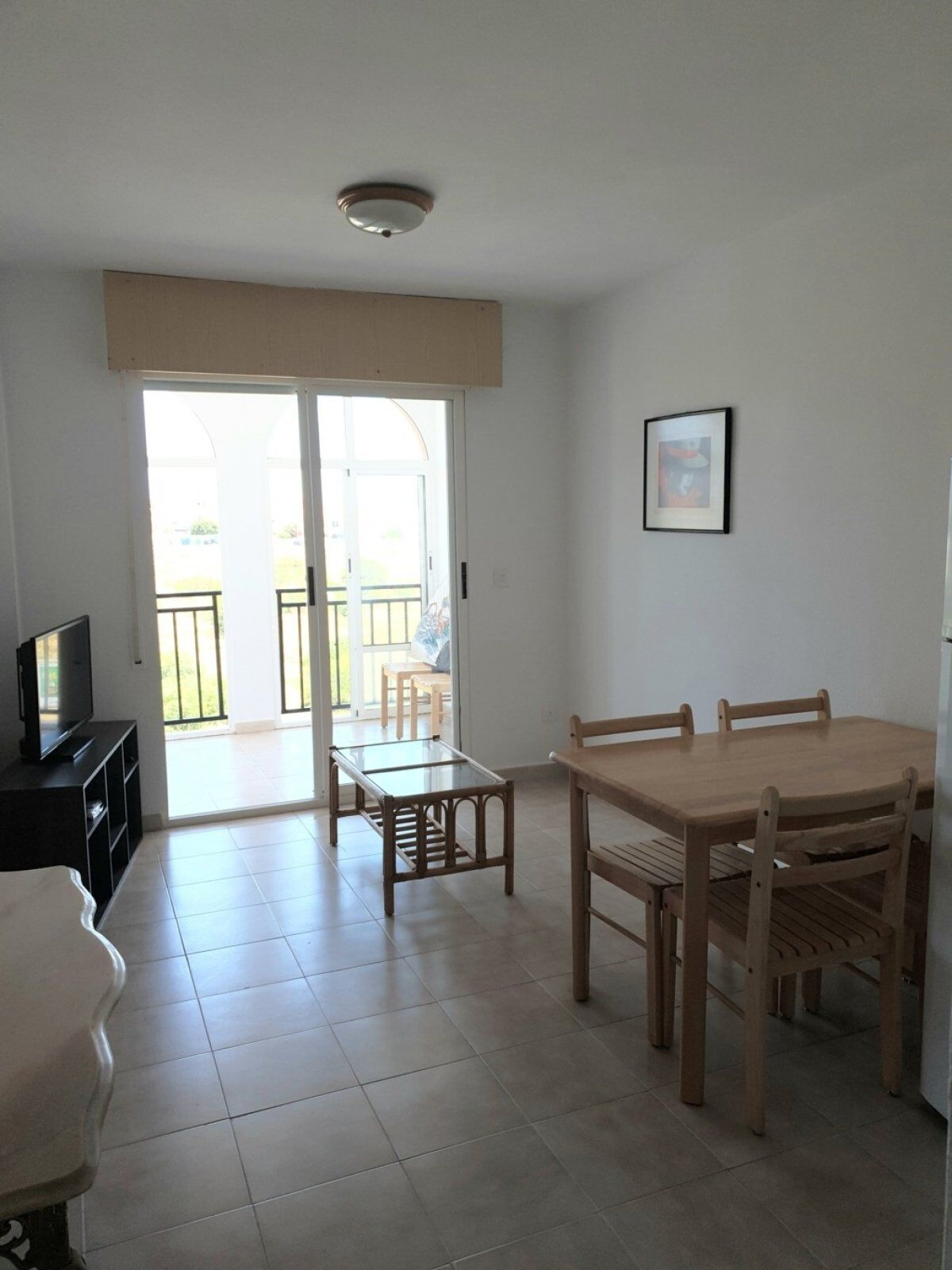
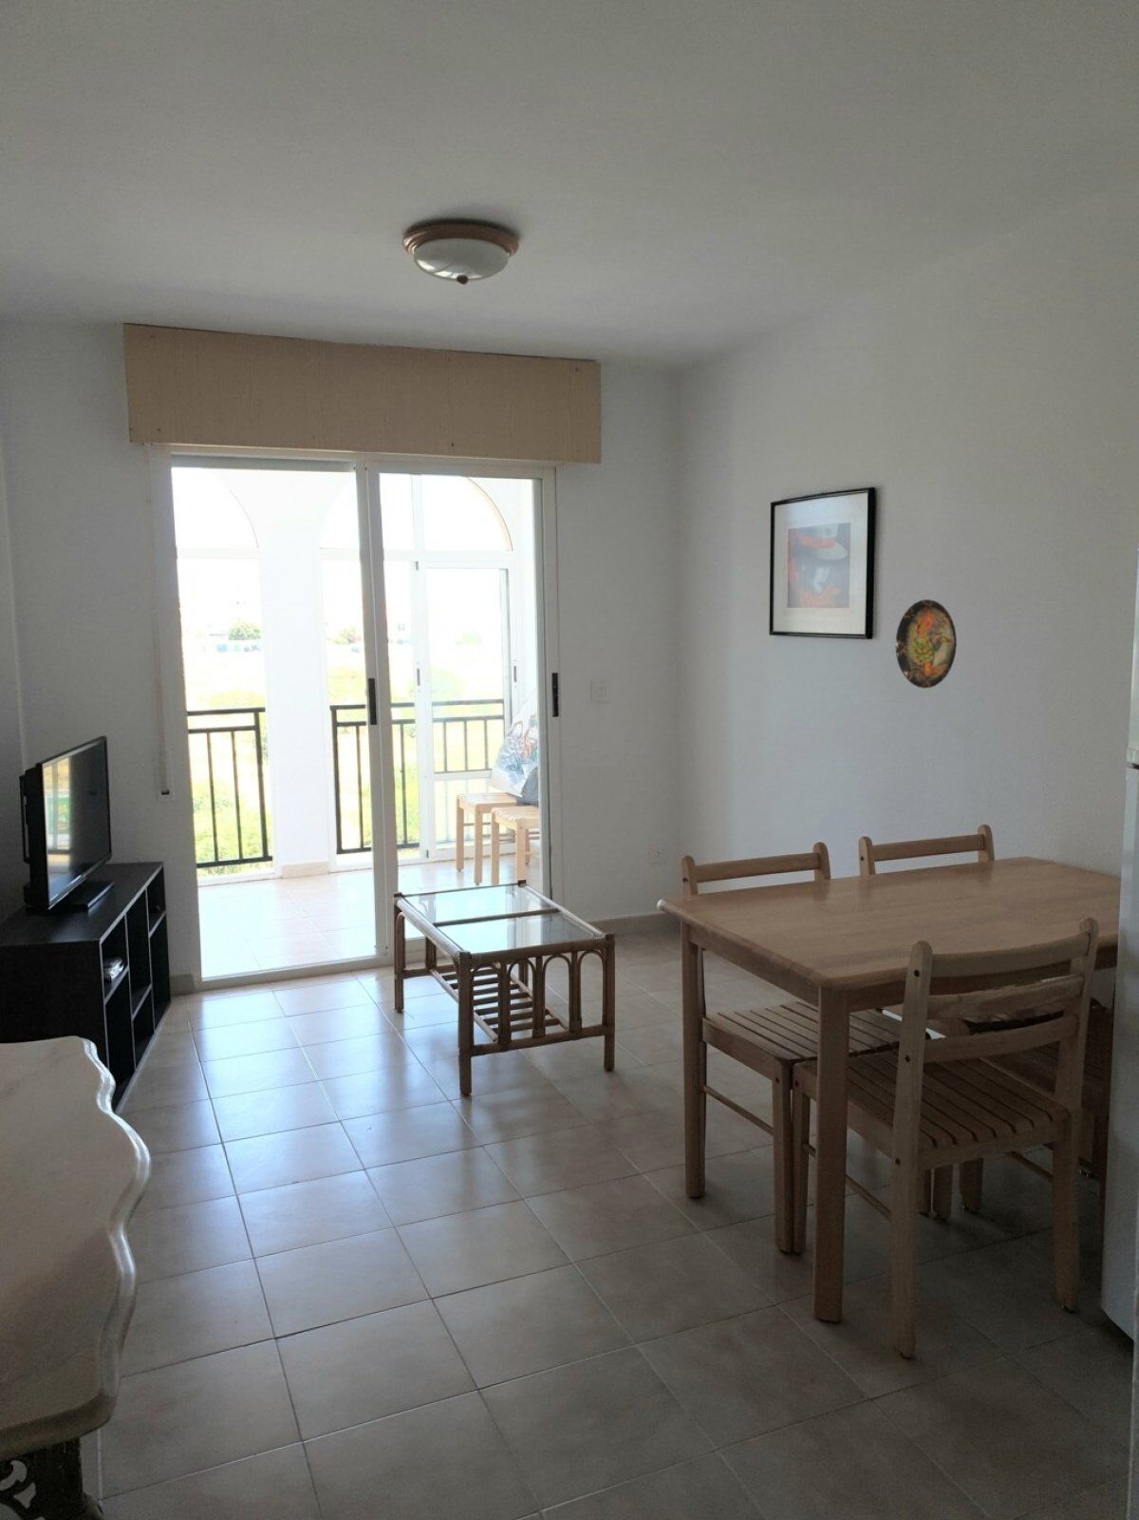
+ decorative plate (927, 643)
